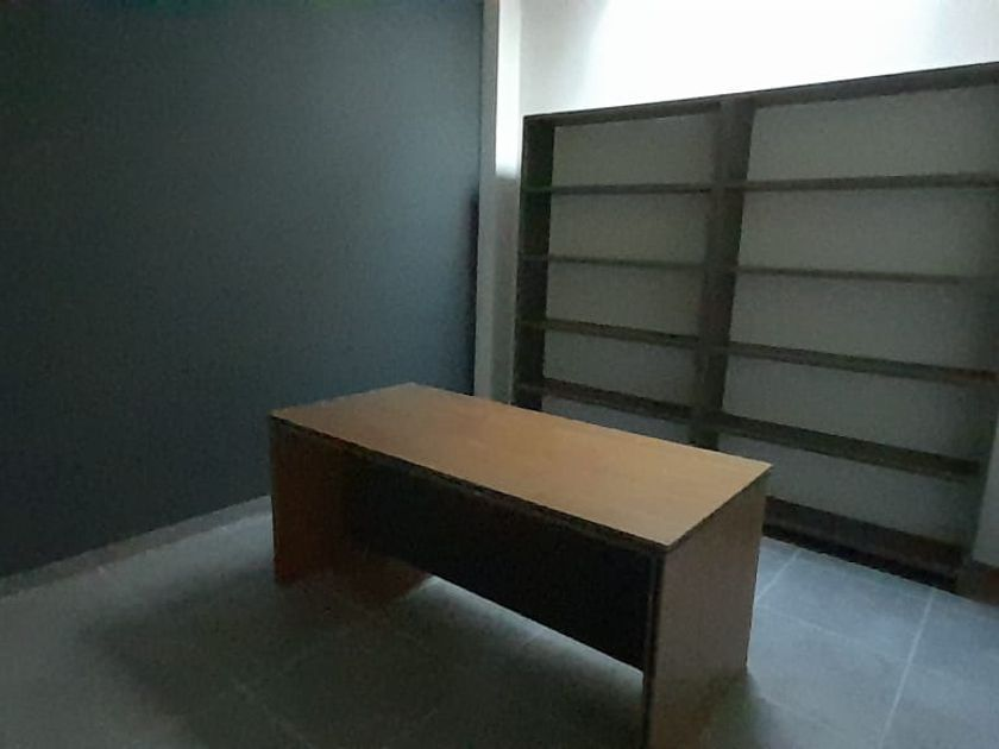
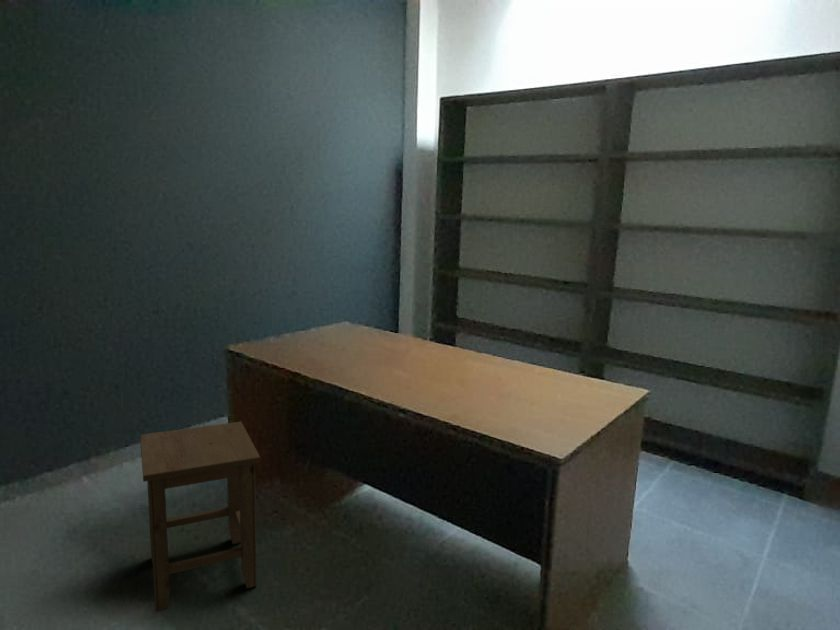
+ stool (201, 512)
